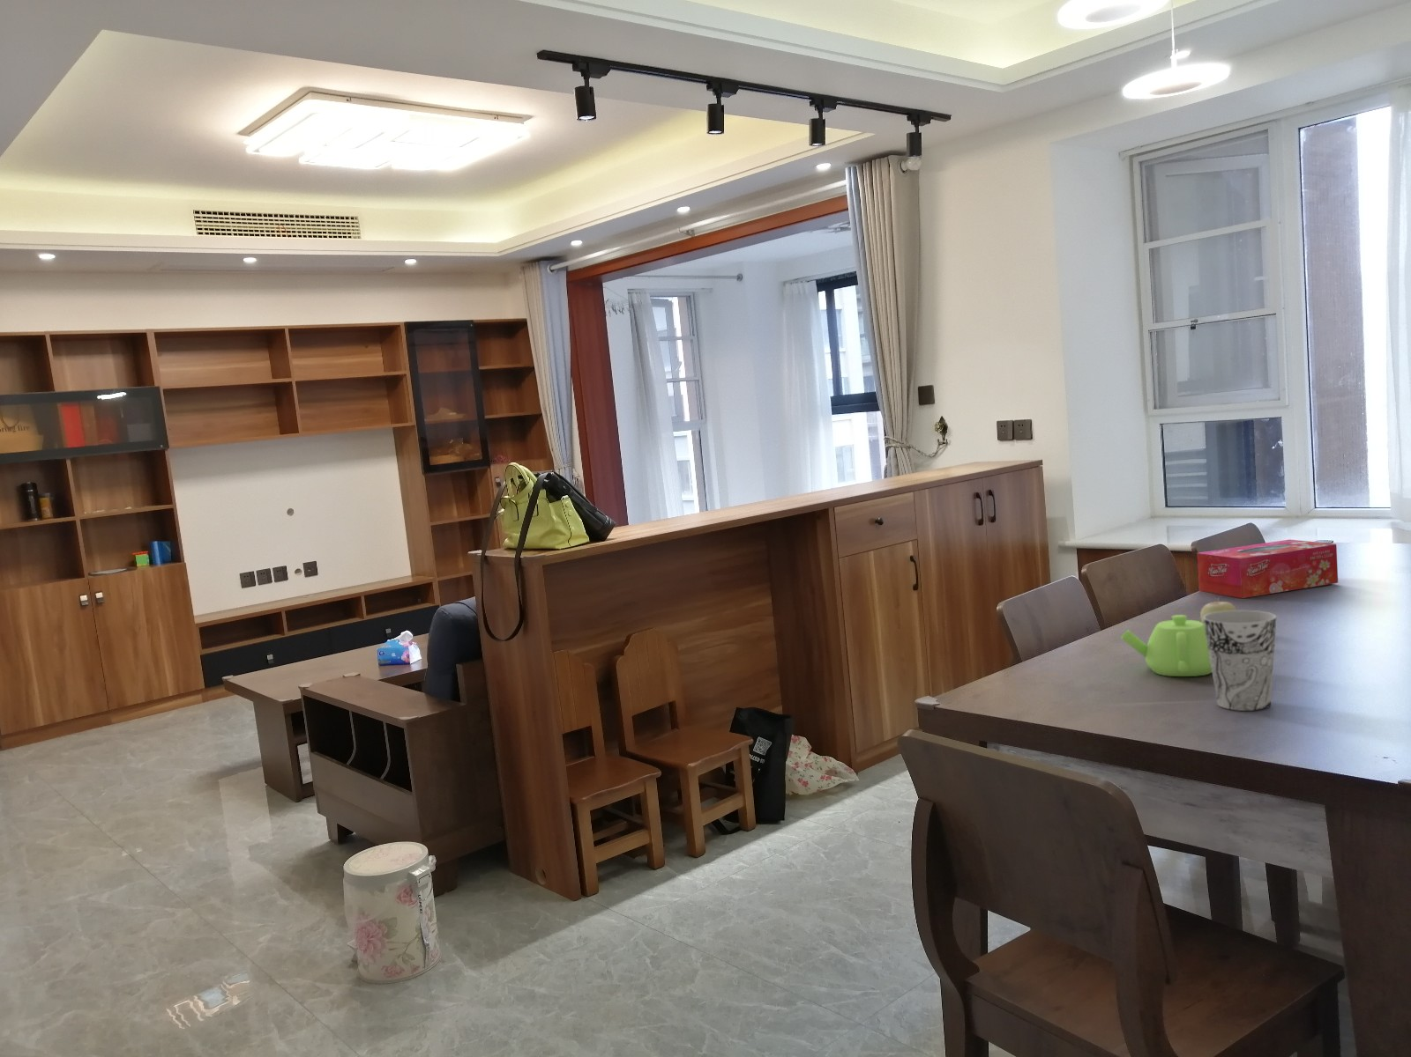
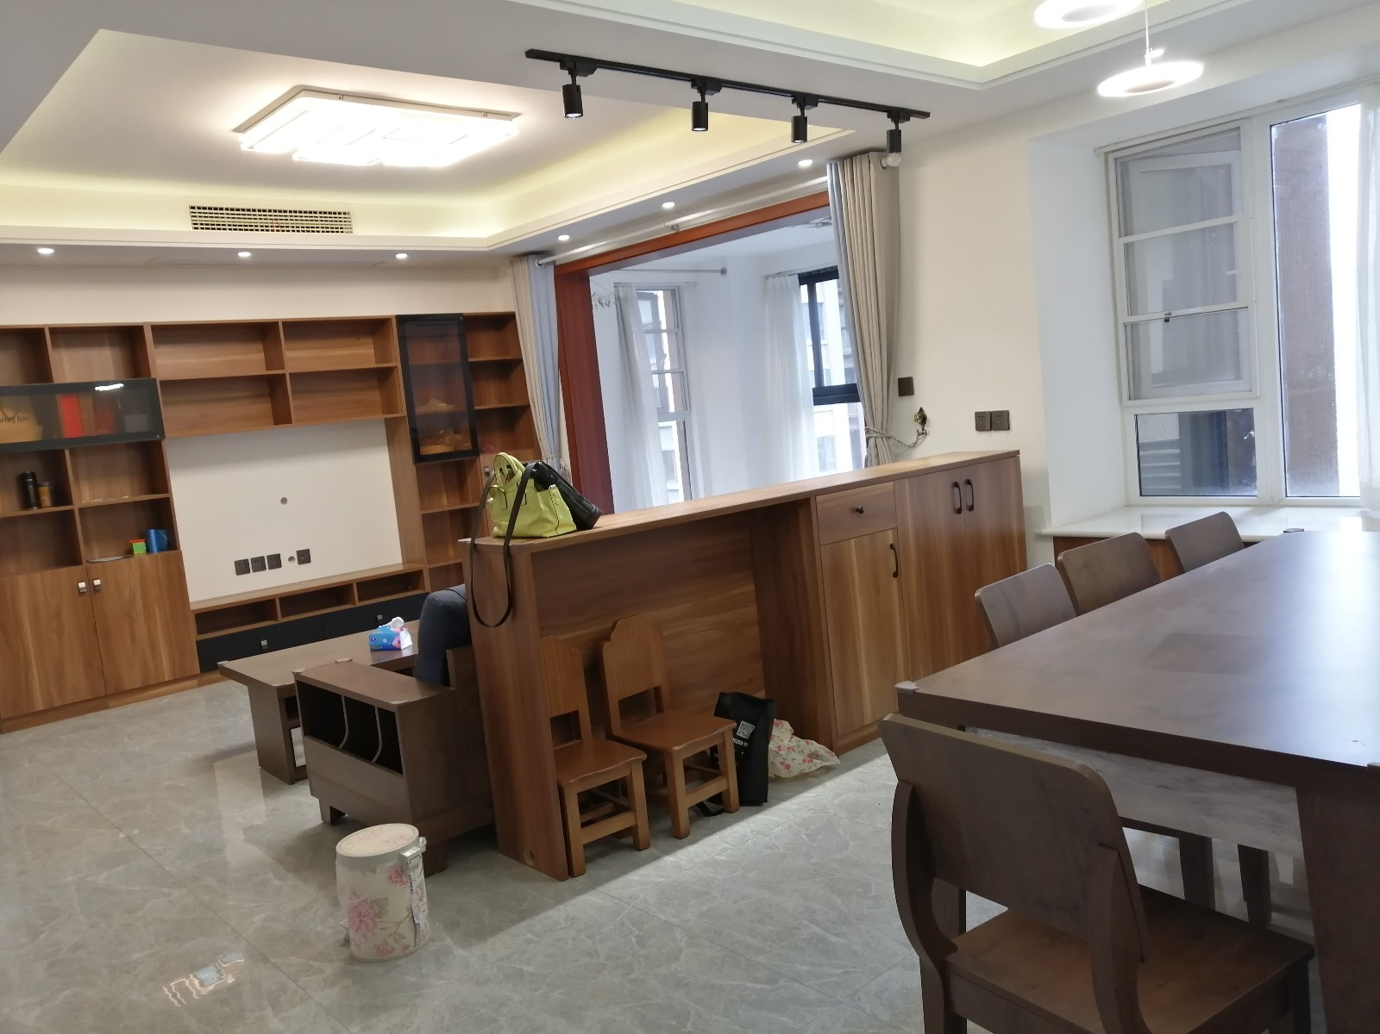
- cup (1241, 660)
- tissue box (1267, 567)
- teapot (1177, 642)
- fruit (1217, 612)
